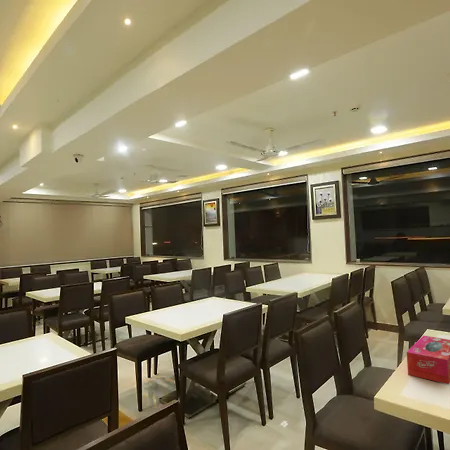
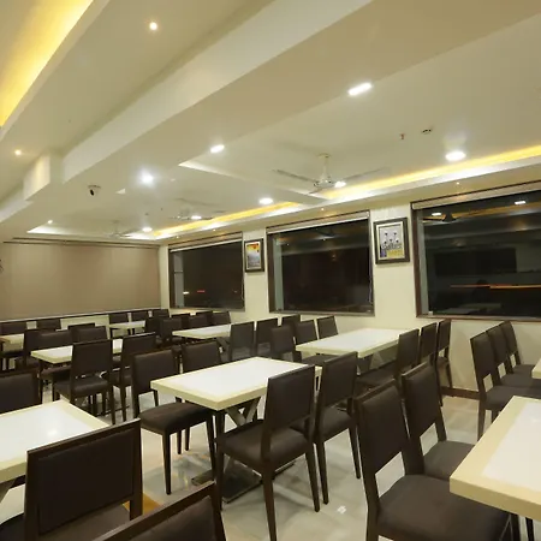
- tissue box (434, 357)
